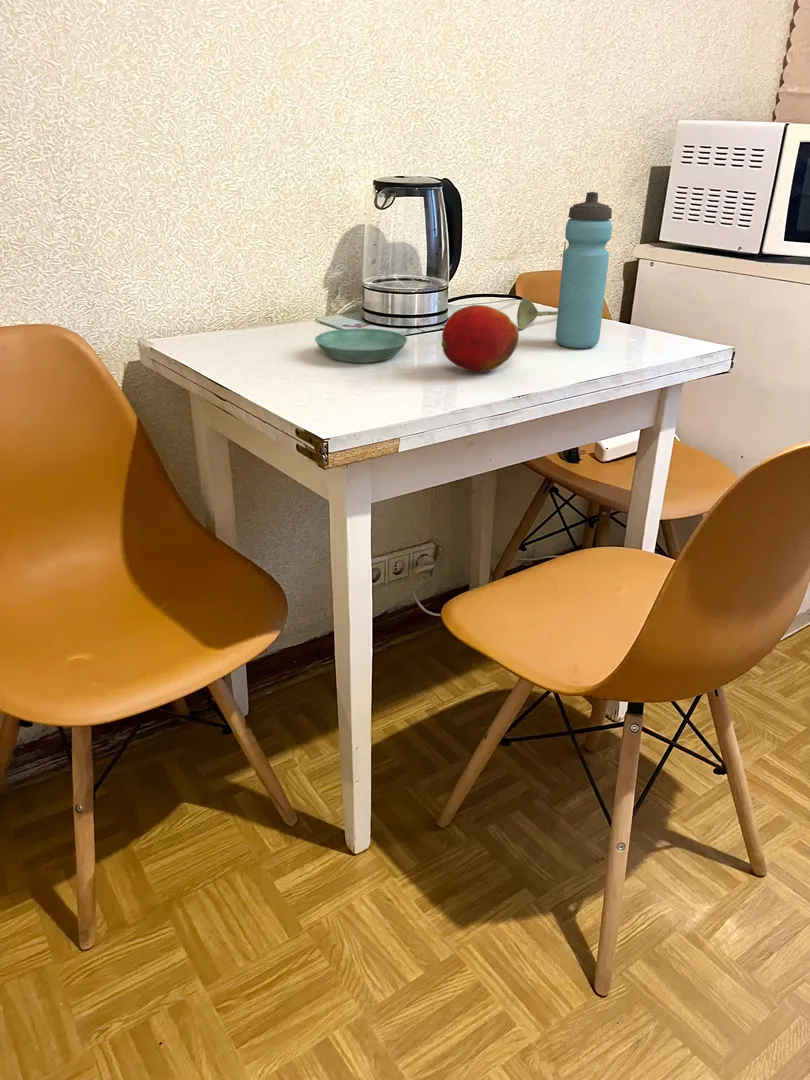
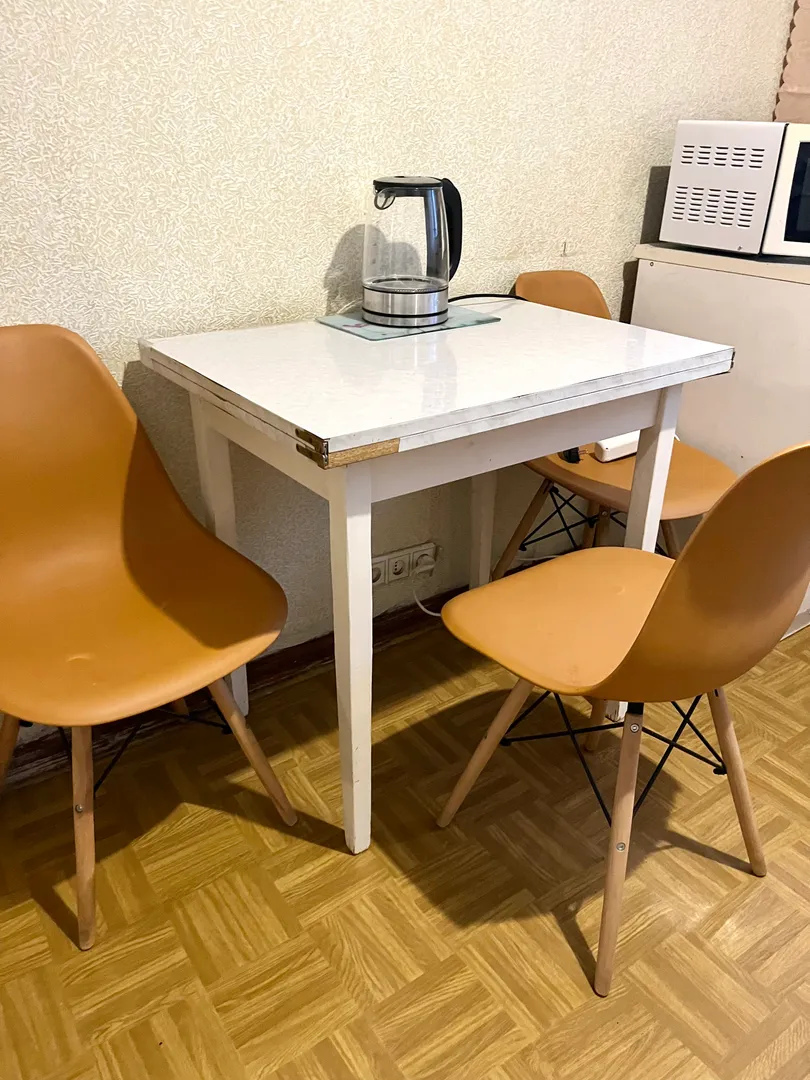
- water bottle (584, 271)
- fruit (480, 338)
- soupspoon (547, 311)
- saucer (361, 346)
